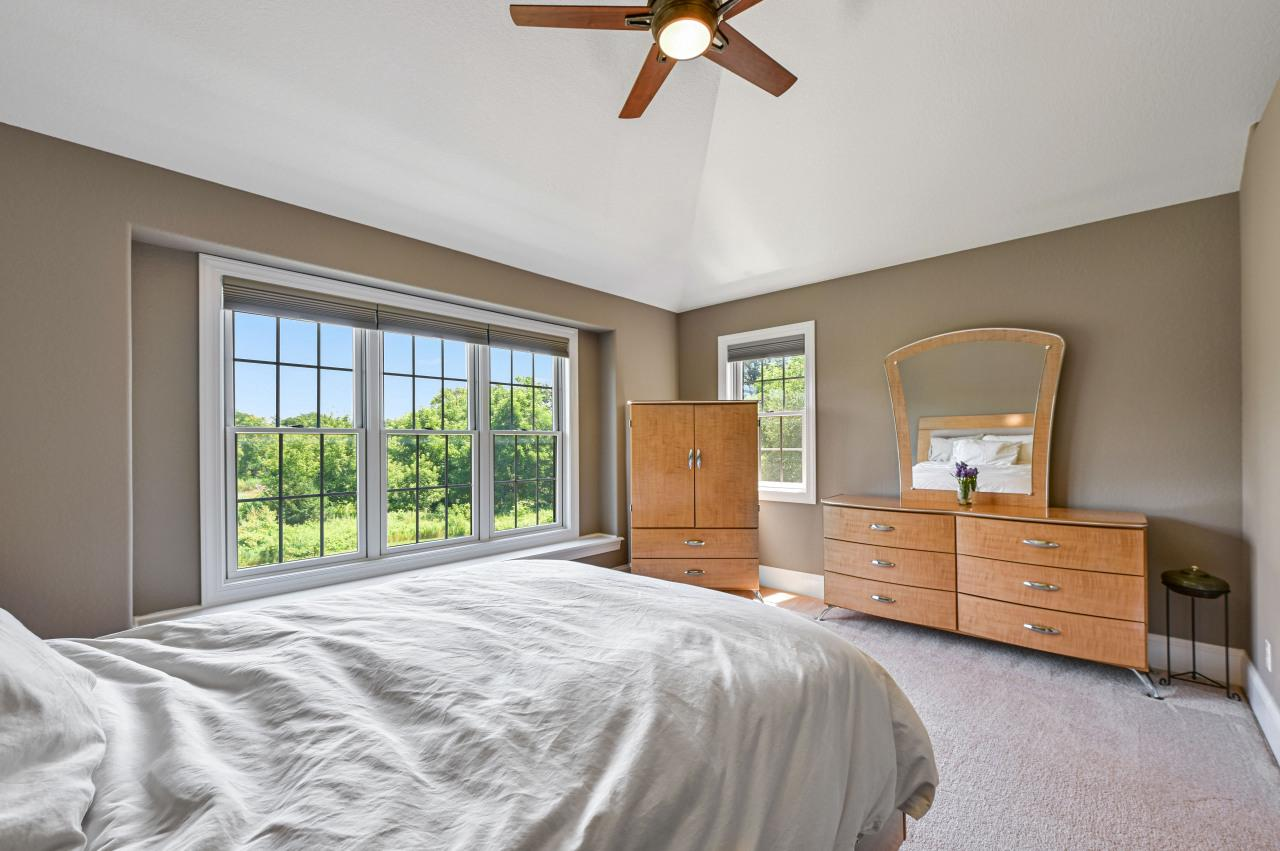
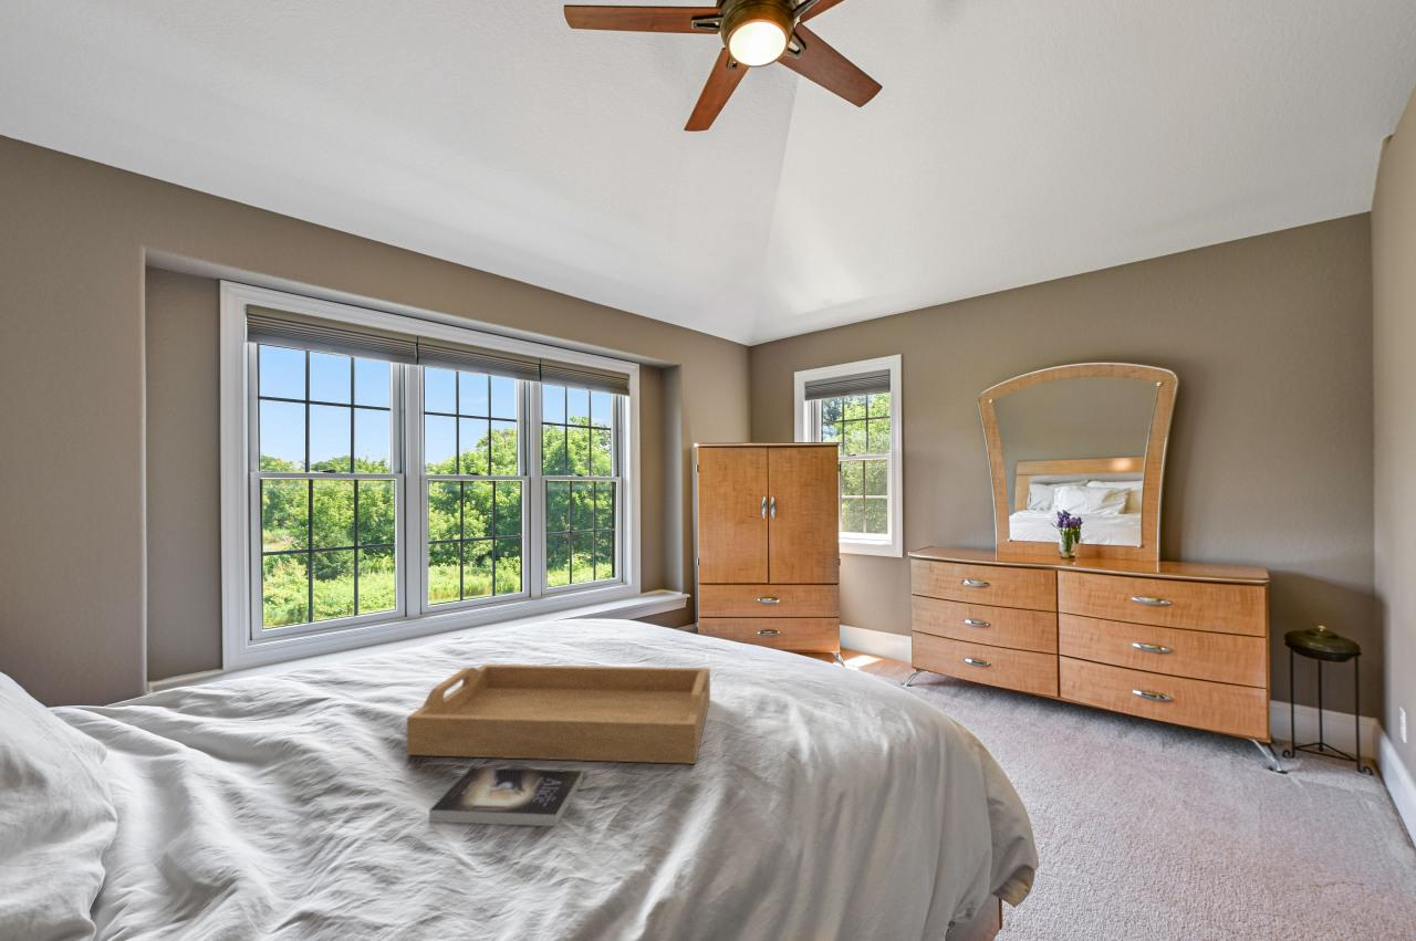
+ serving tray (574, 701)
+ book (510, 794)
